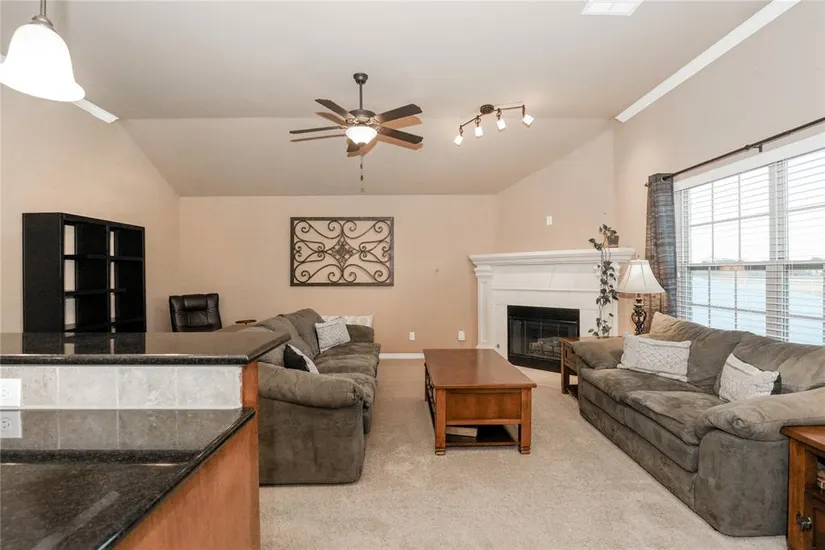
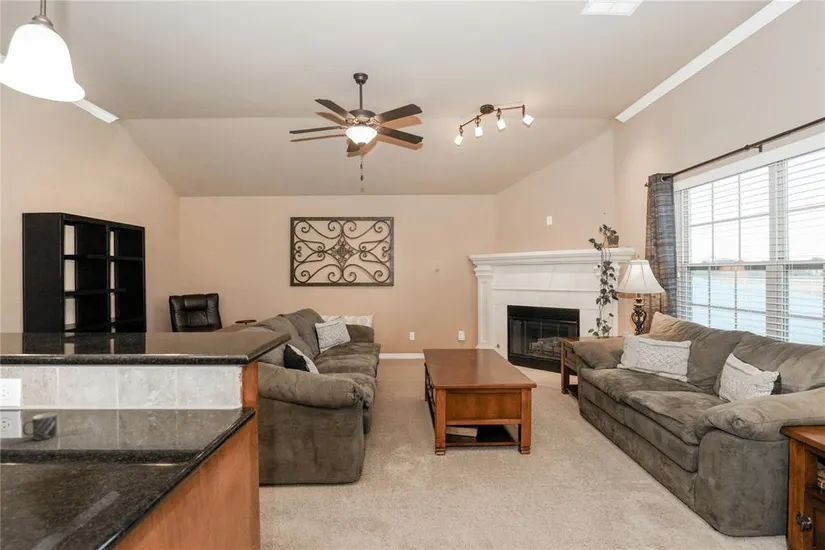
+ mug (56, 424)
